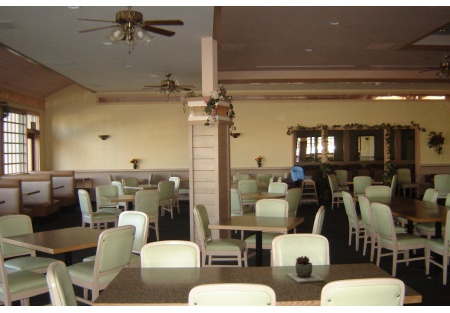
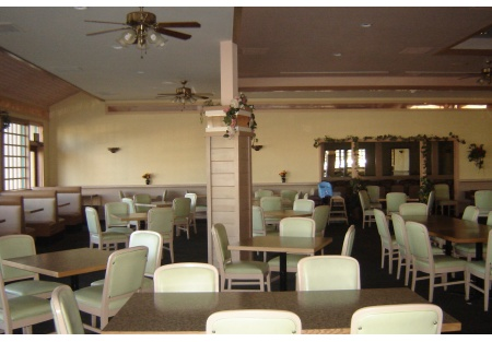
- succulent plant (304, 266)
